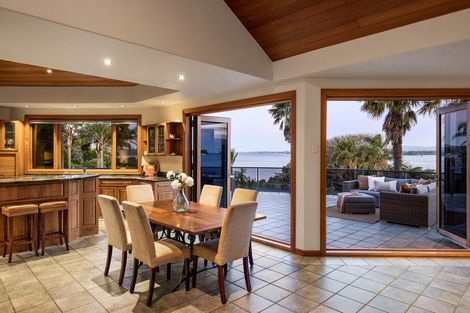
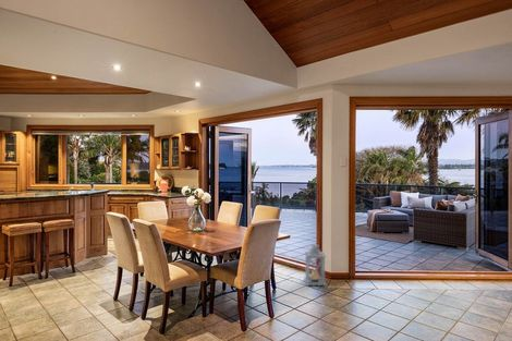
+ lantern (315, 264)
